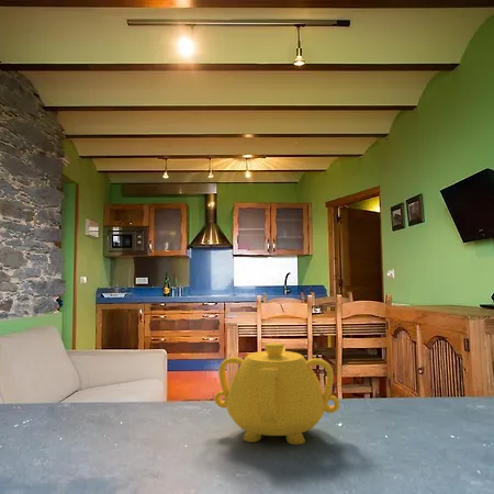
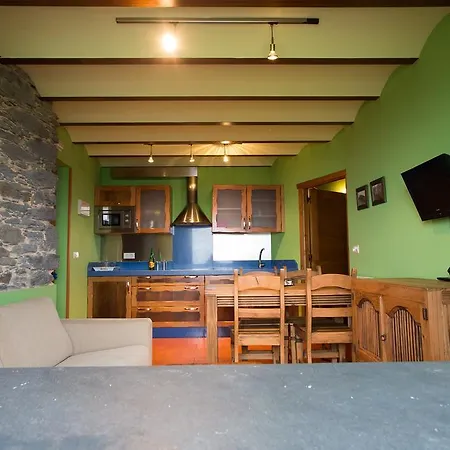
- teapot (274, 386)
